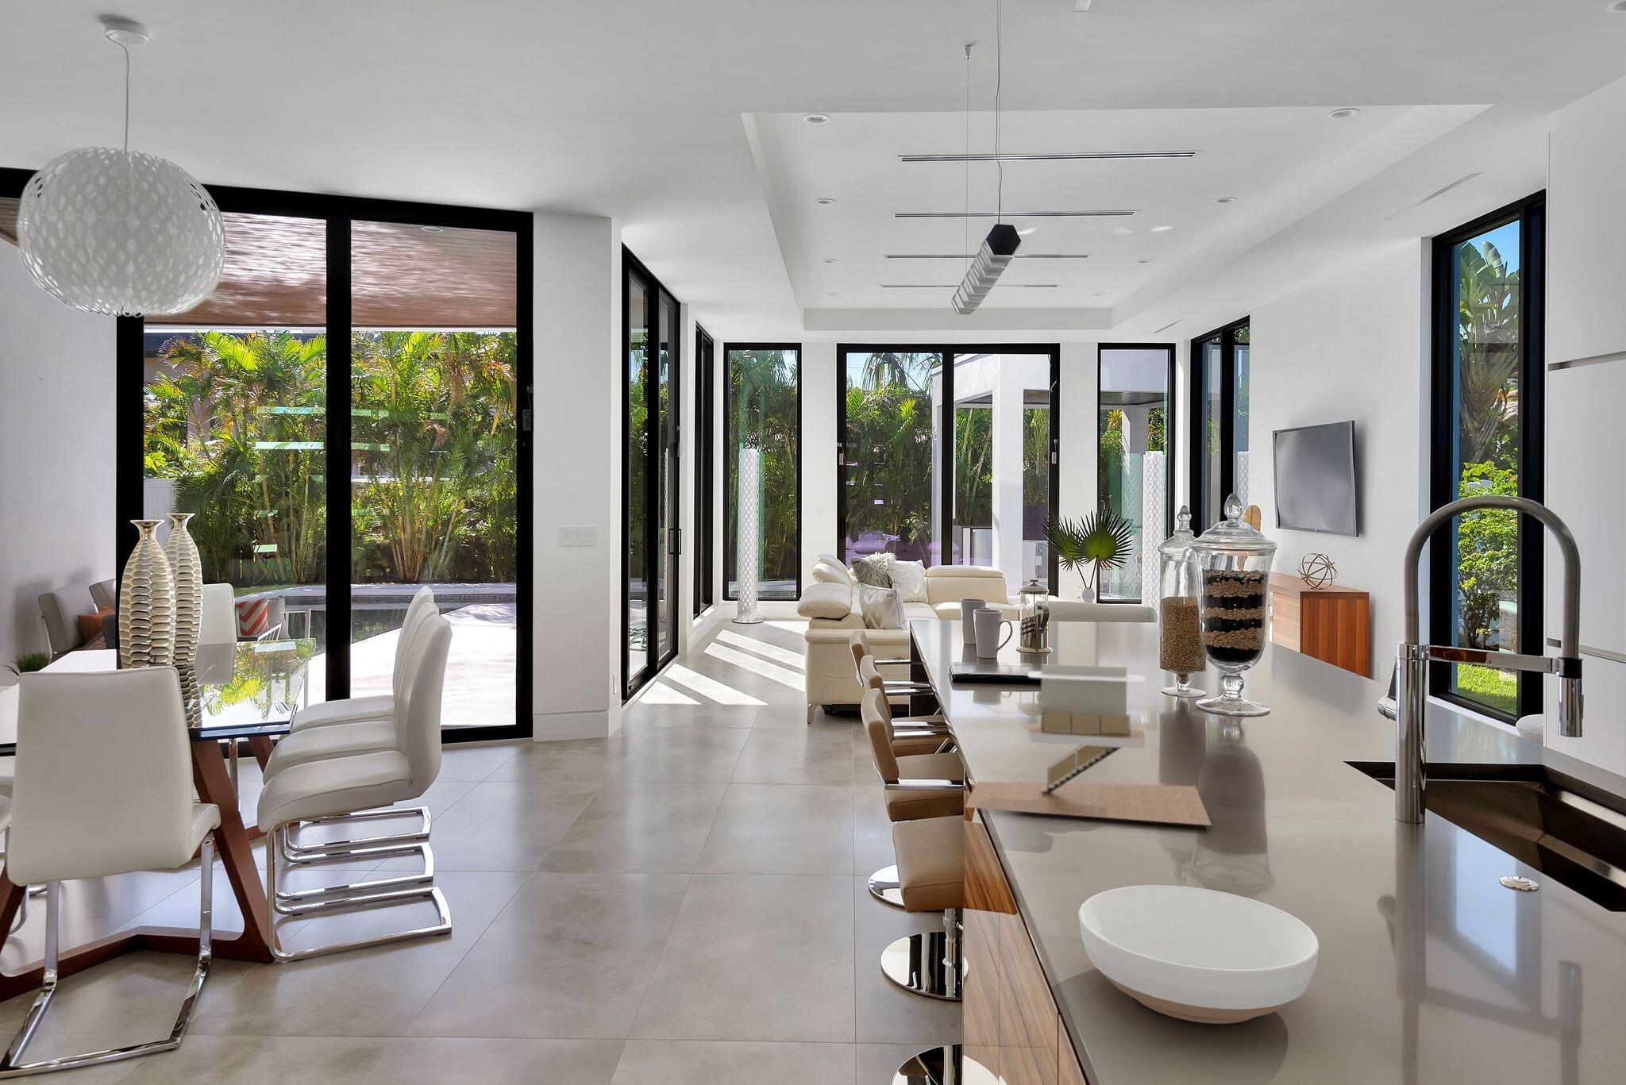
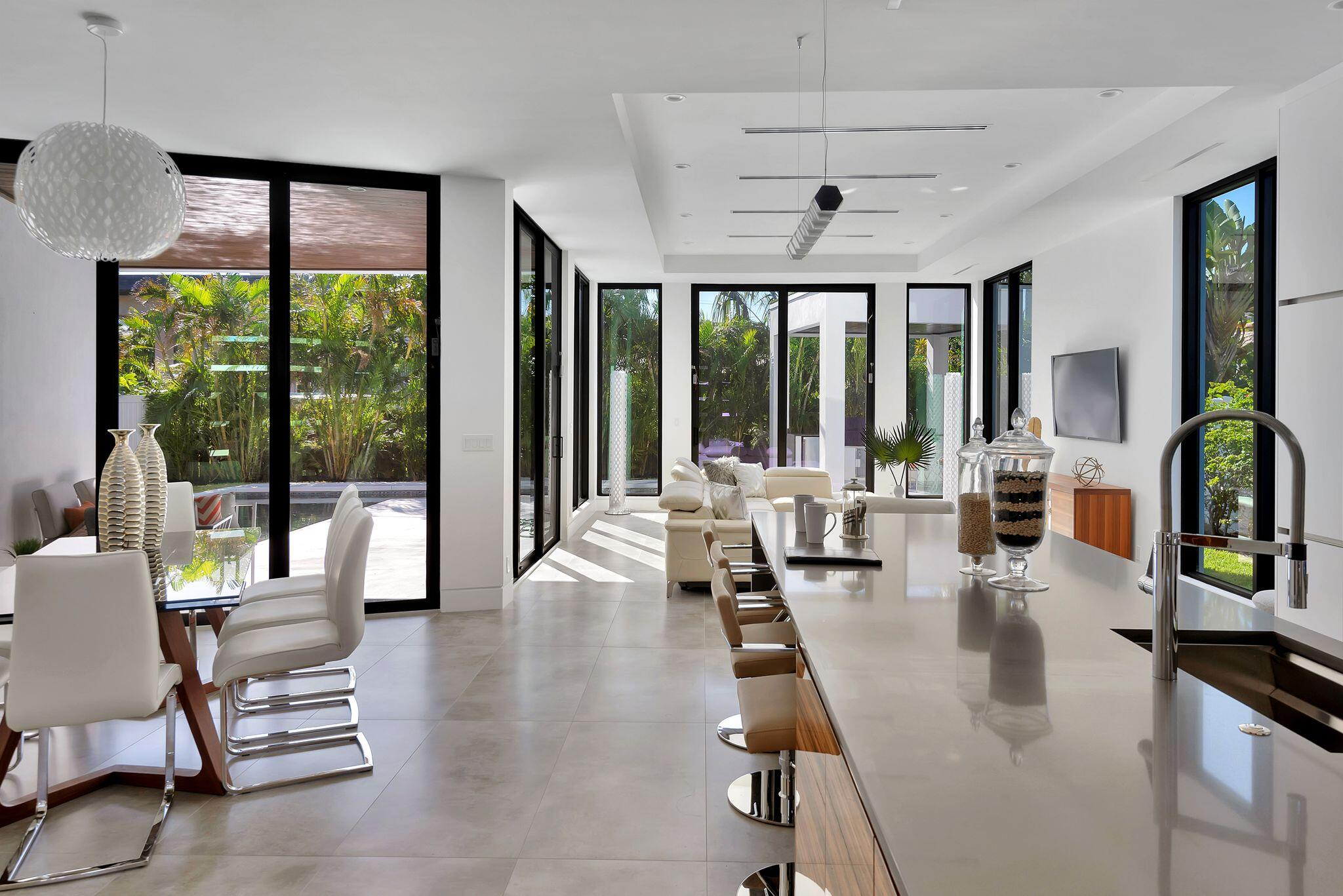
- bowl (1194, 958)
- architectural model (1085, 731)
